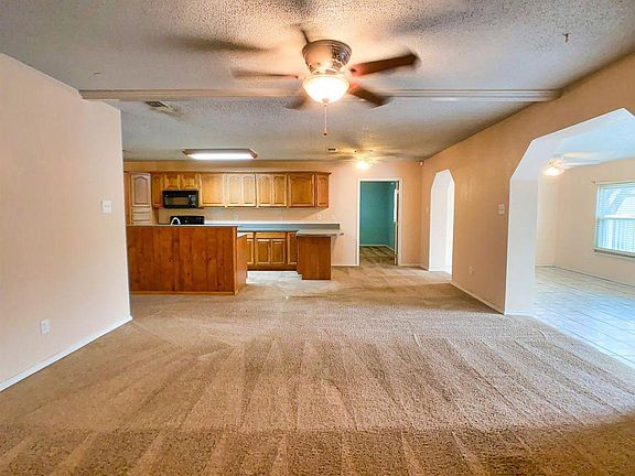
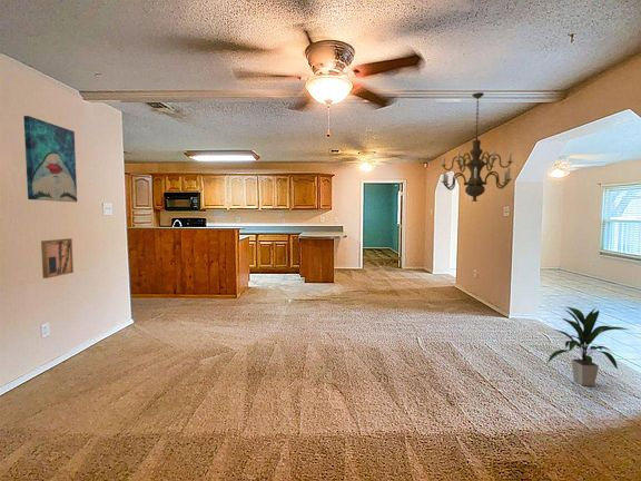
+ chandelier (476, 148)
+ wall art (58, 257)
+ indoor plant (582, 343)
+ wall art (52, 163)
